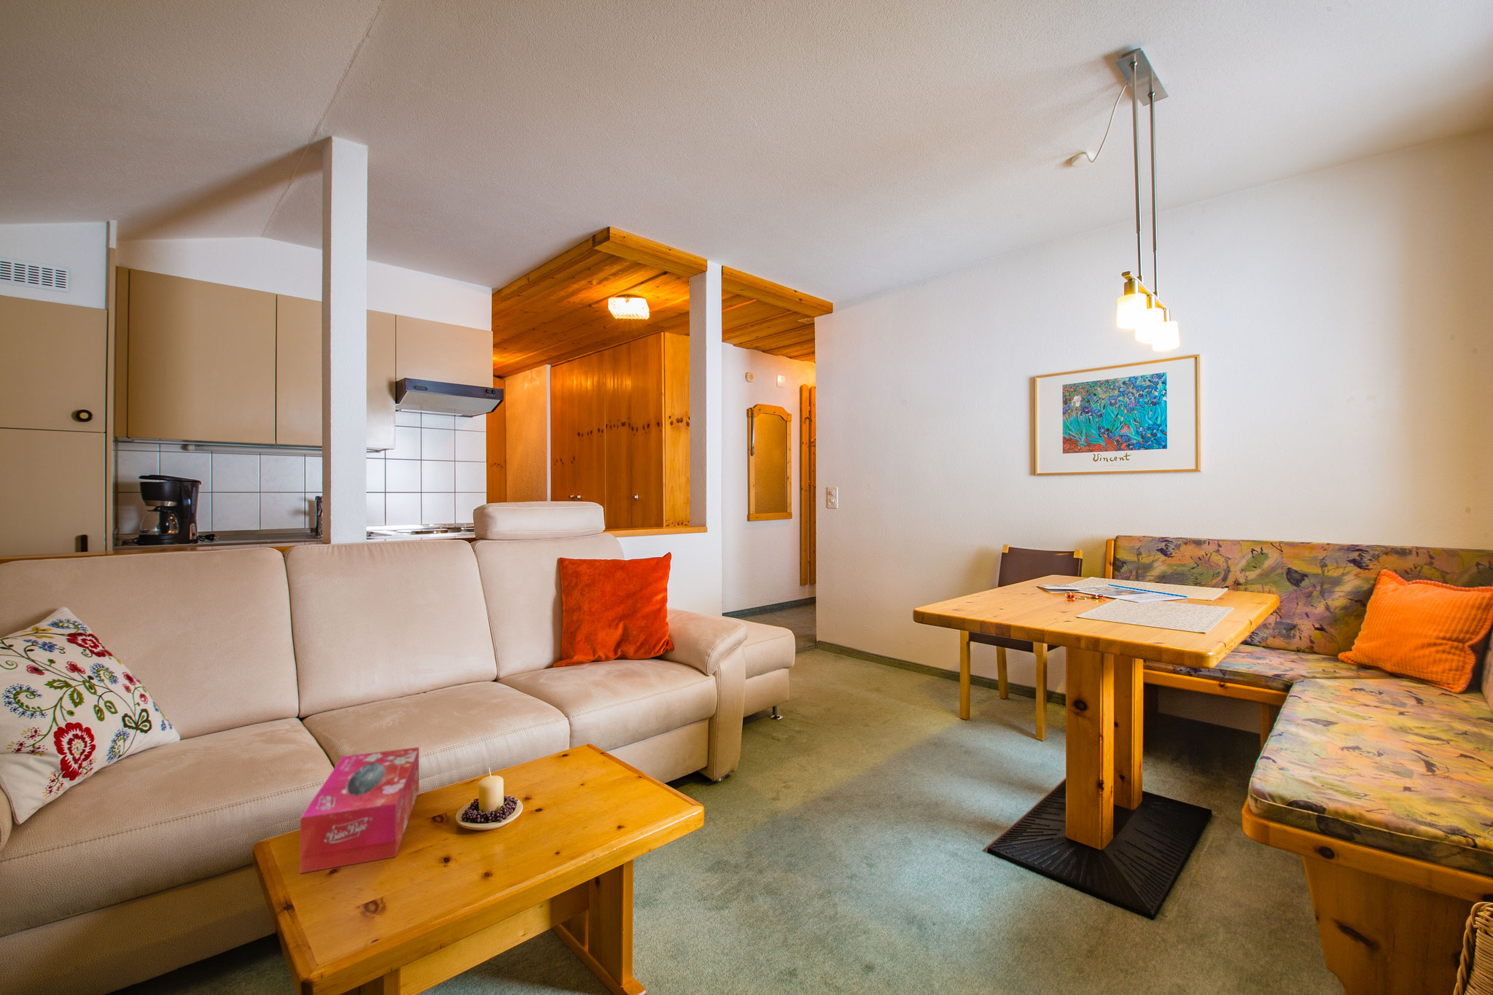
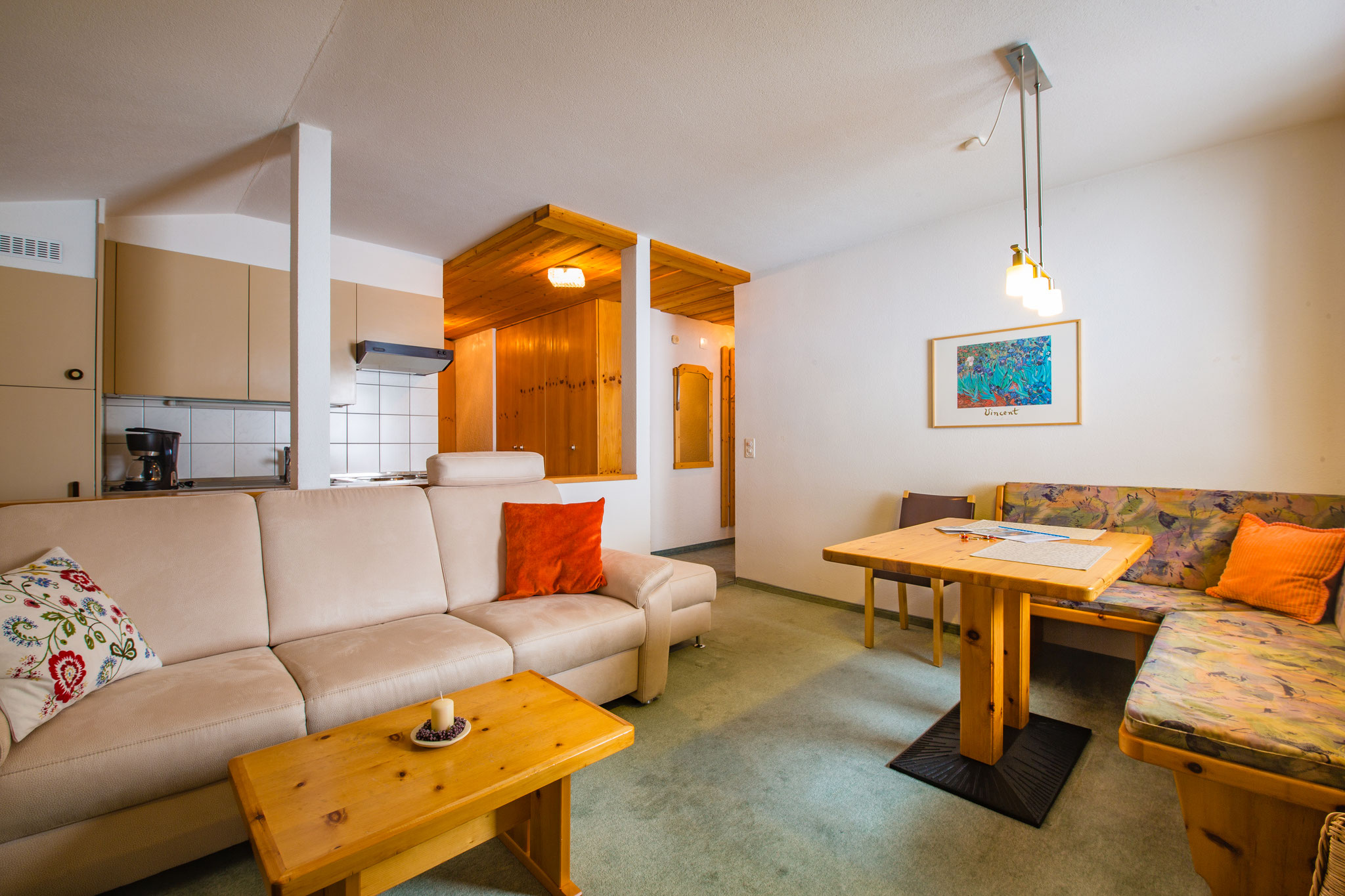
- tissue box (366, 802)
